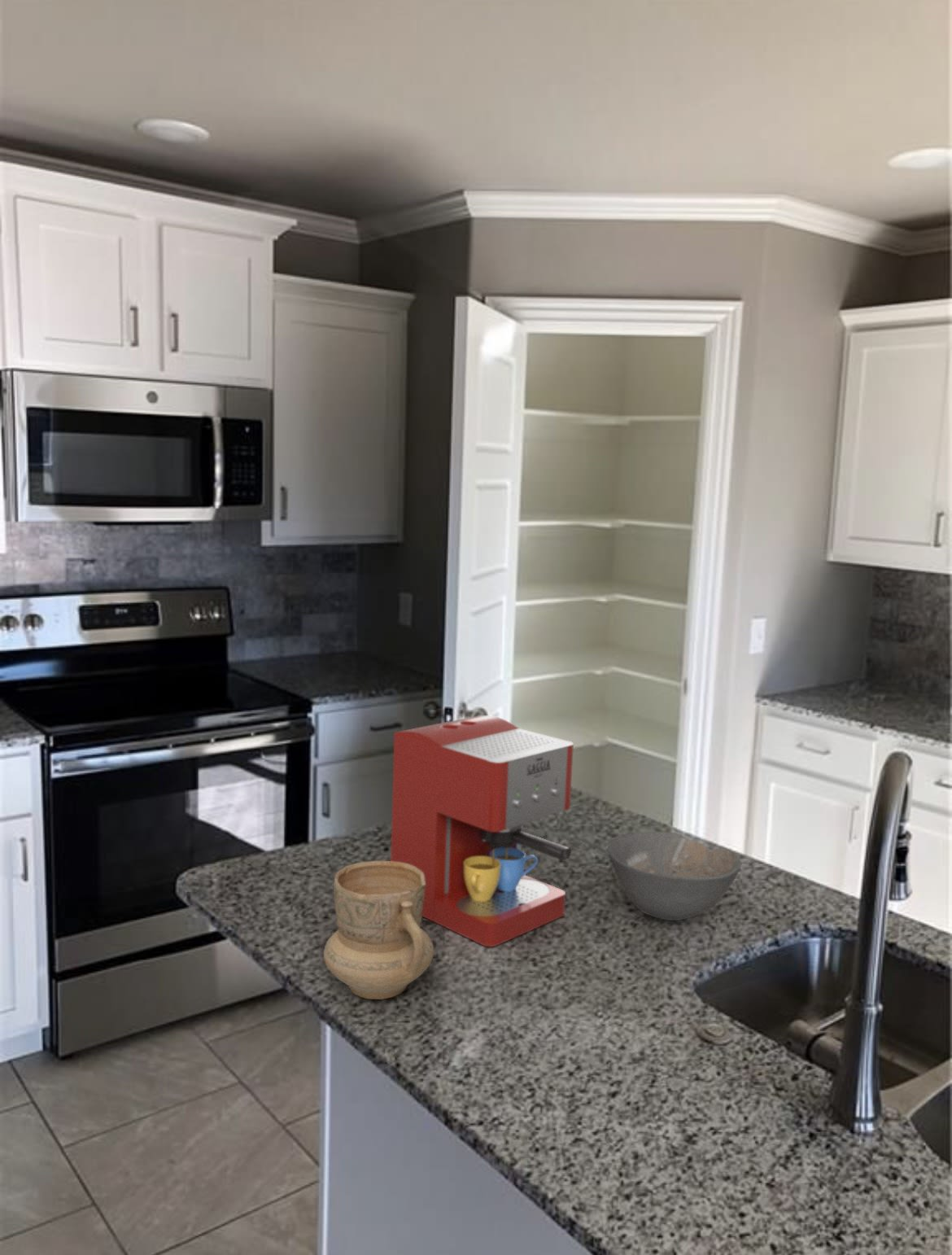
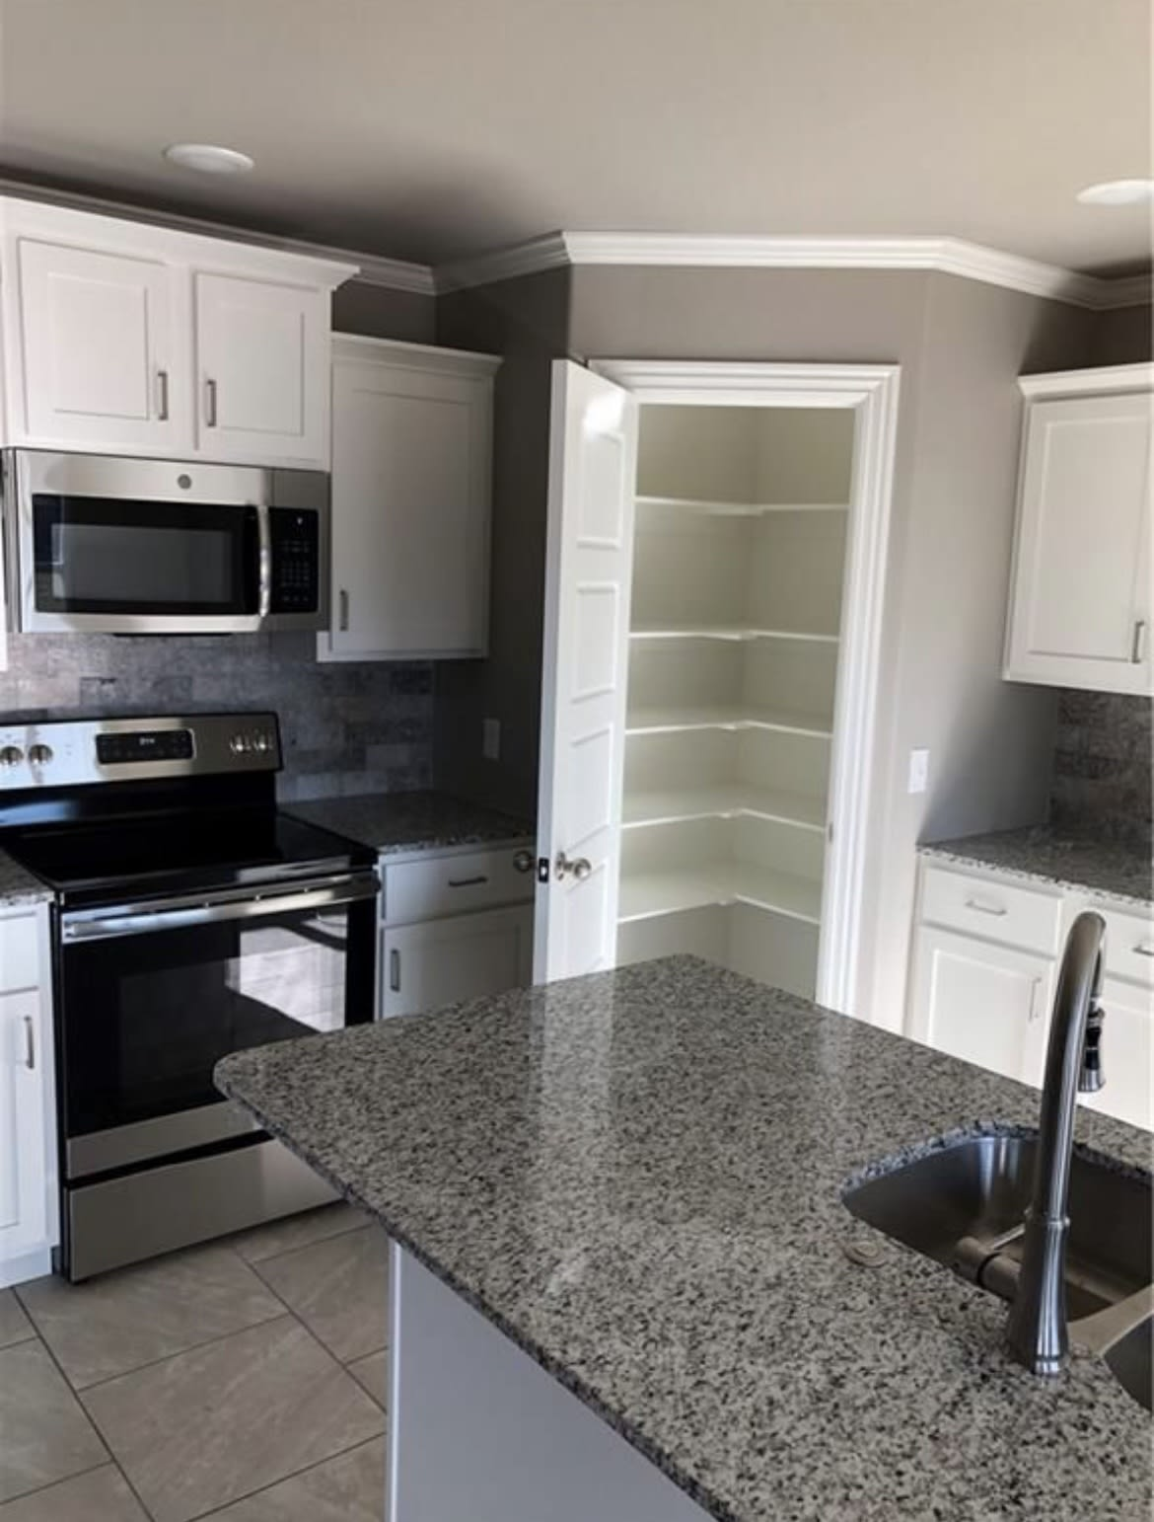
- bowl (672, 883)
- mug (380, 932)
- coffee maker (479, 820)
